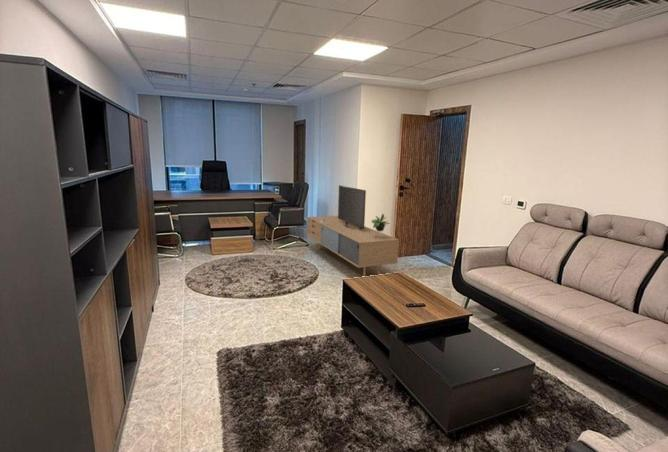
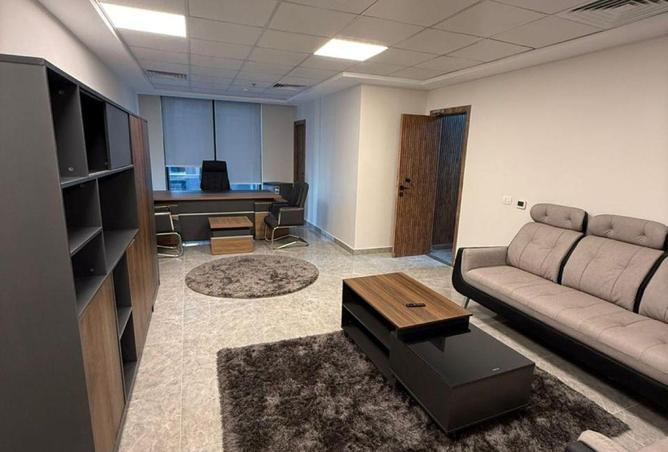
- media console (347, 225)
